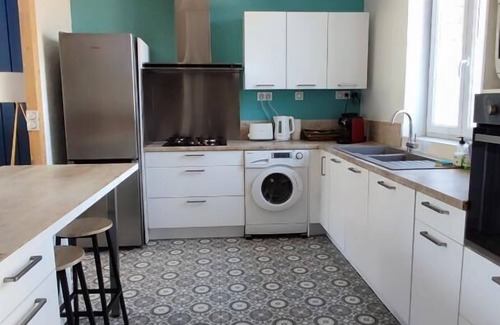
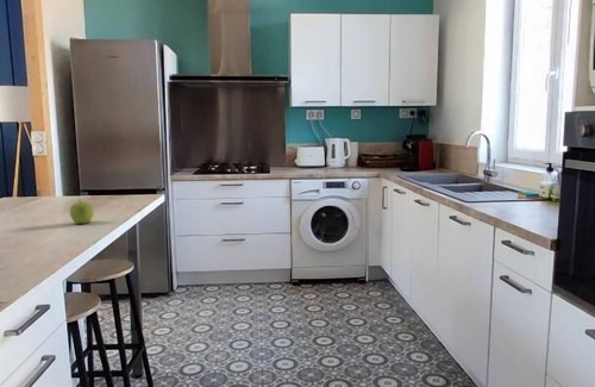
+ fruit (81, 211)
